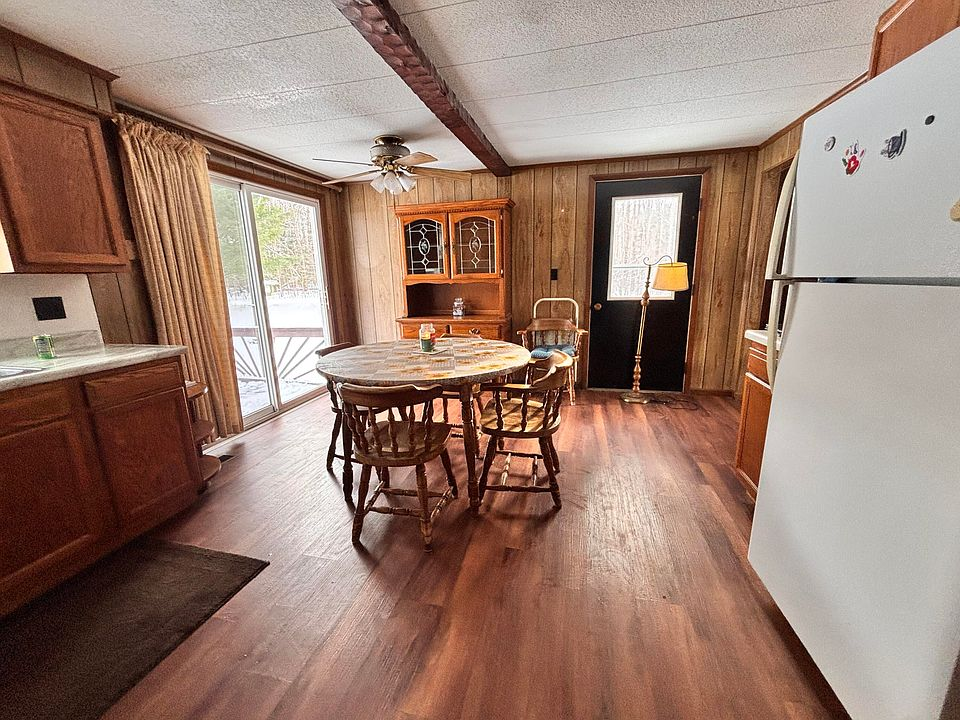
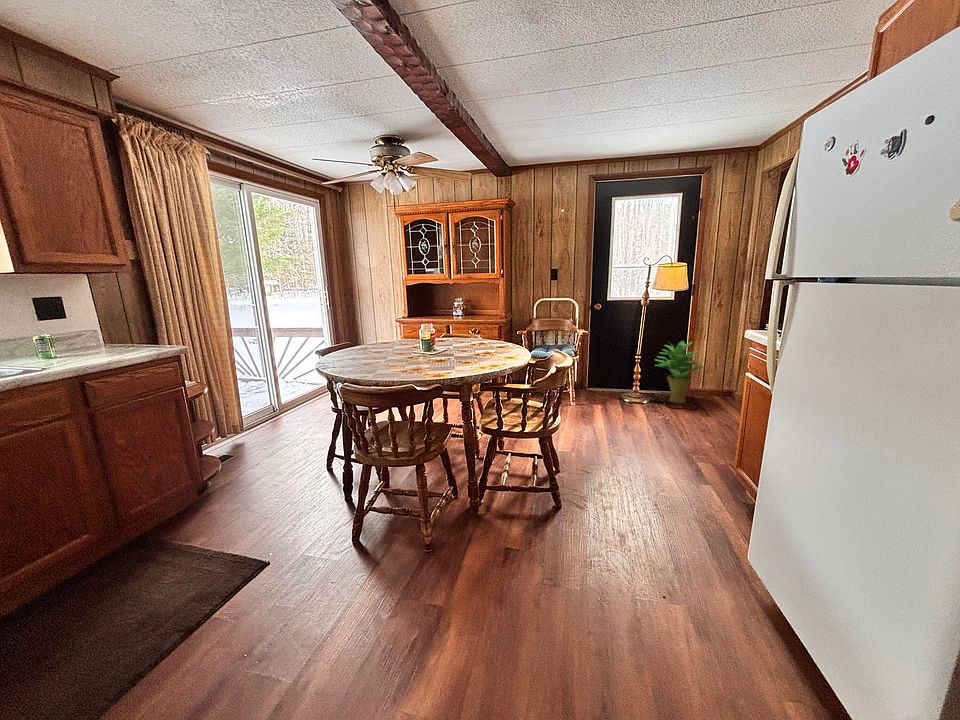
+ potted plant (679, 371)
